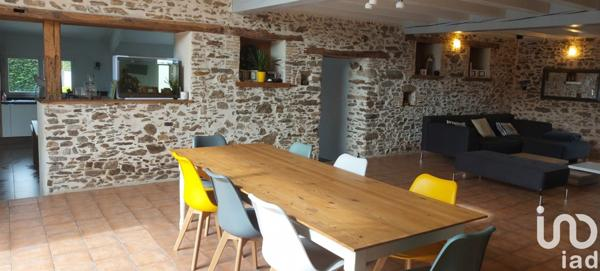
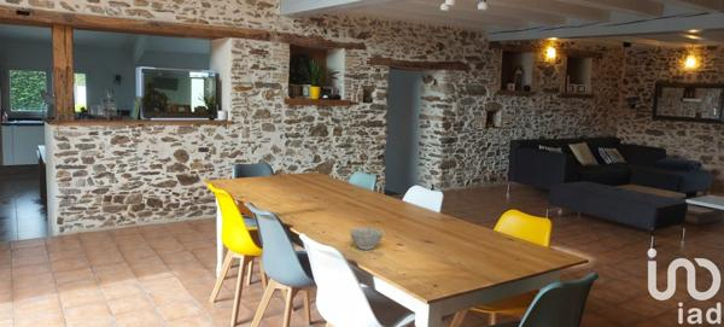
+ bowl (366, 239)
